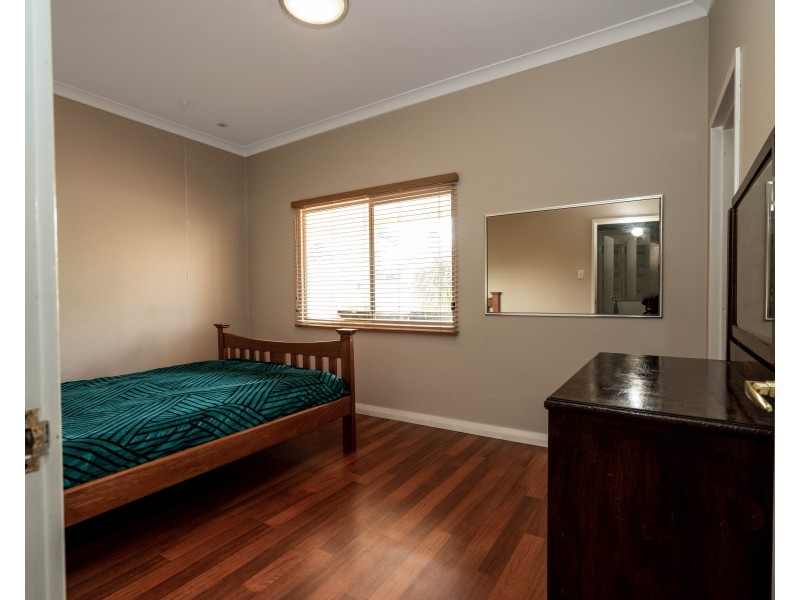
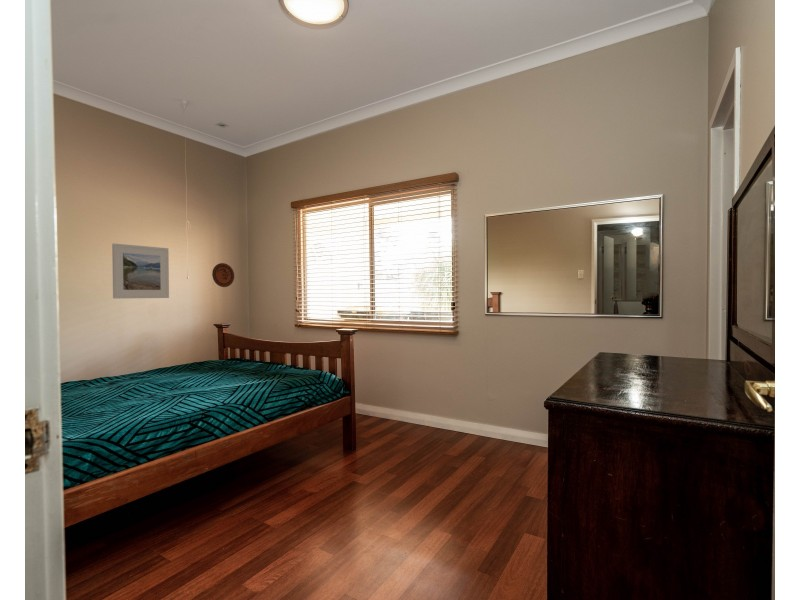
+ decorative plate (223, 275)
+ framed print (142, 272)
